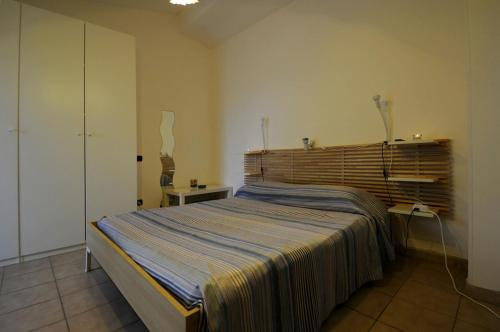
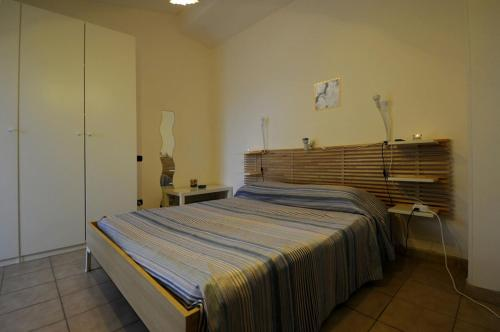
+ wall art (327, 95)
